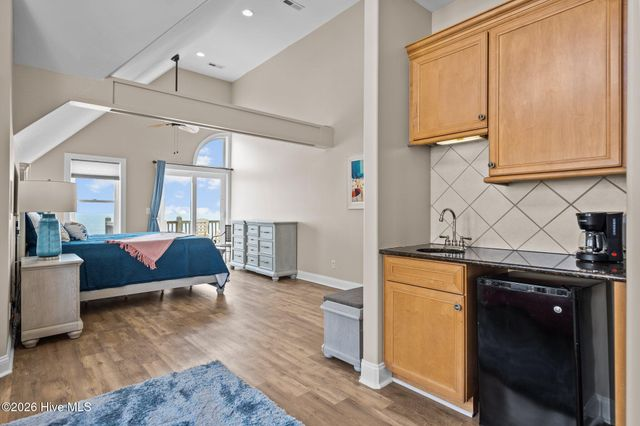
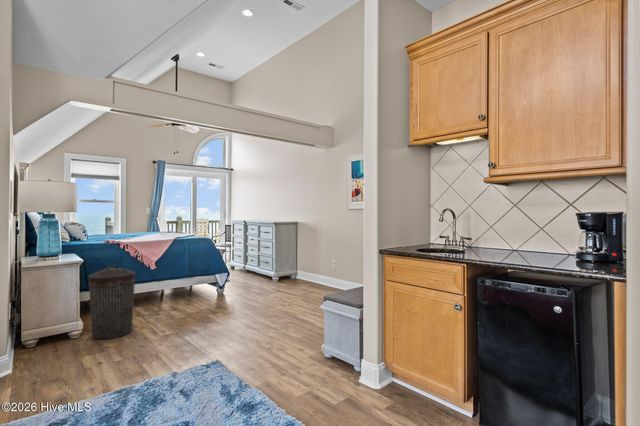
+ trash can (112, 299)
